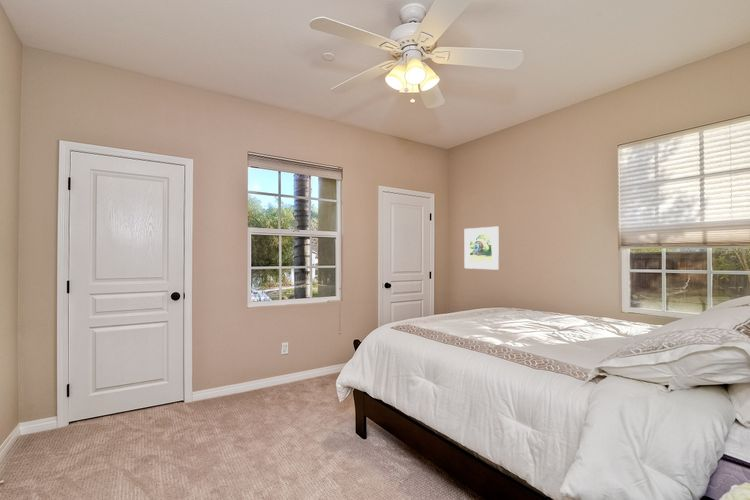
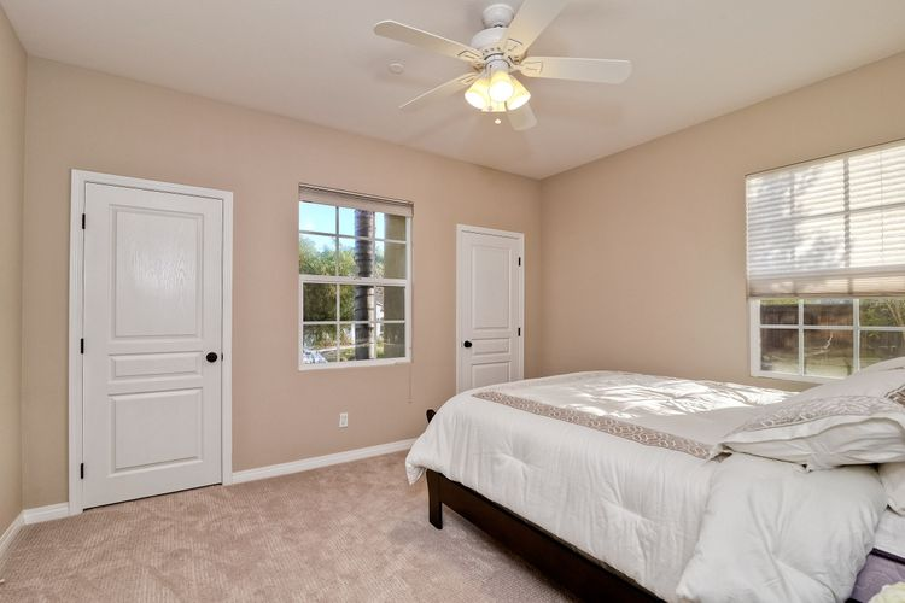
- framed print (480, 248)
